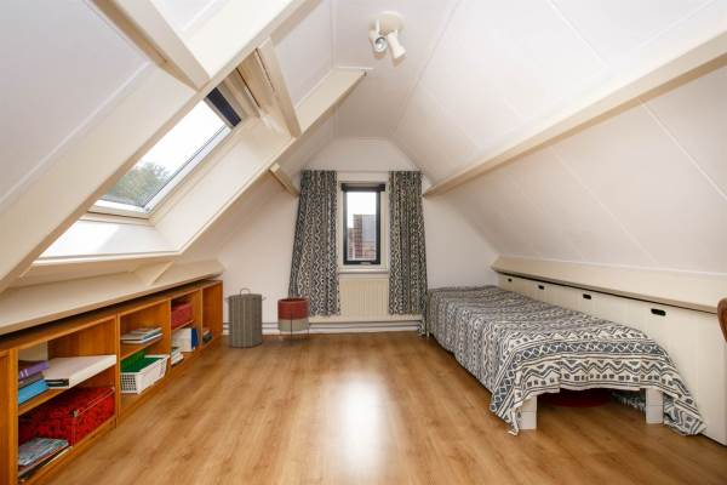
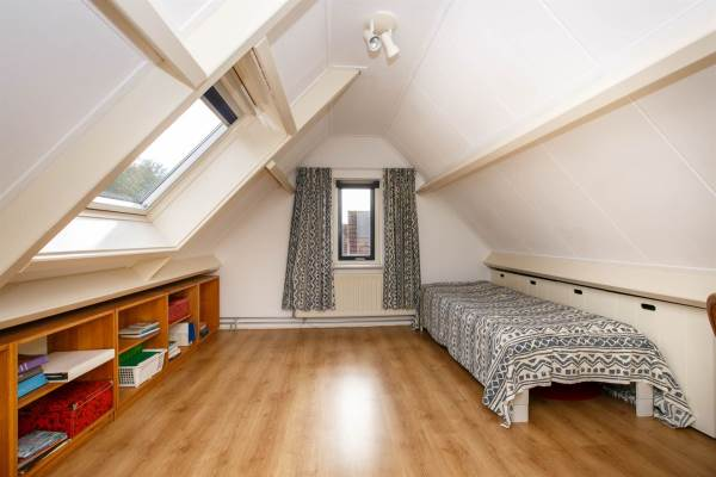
- laundry hamper (245, 315)
- planter (293, 320)
